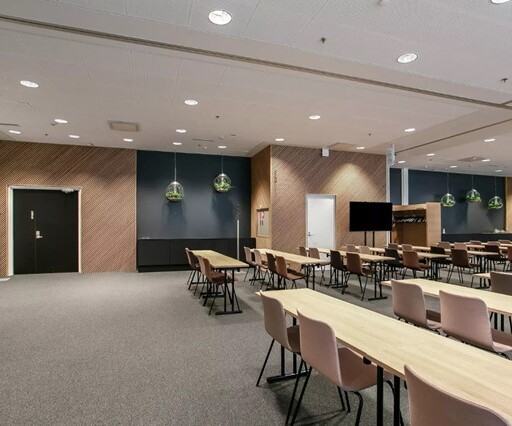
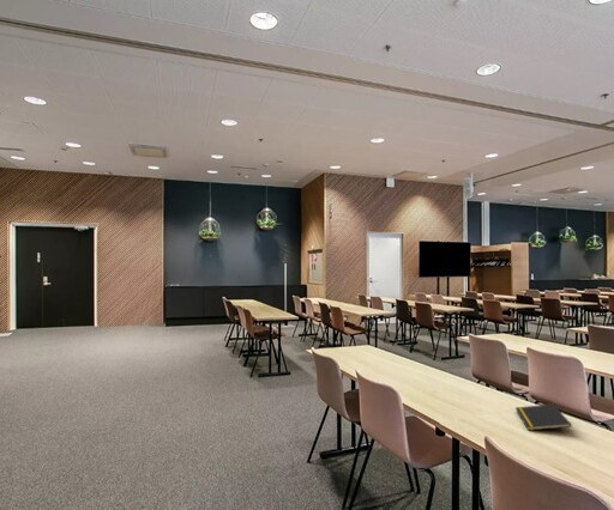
+ notepad (541, 415)
